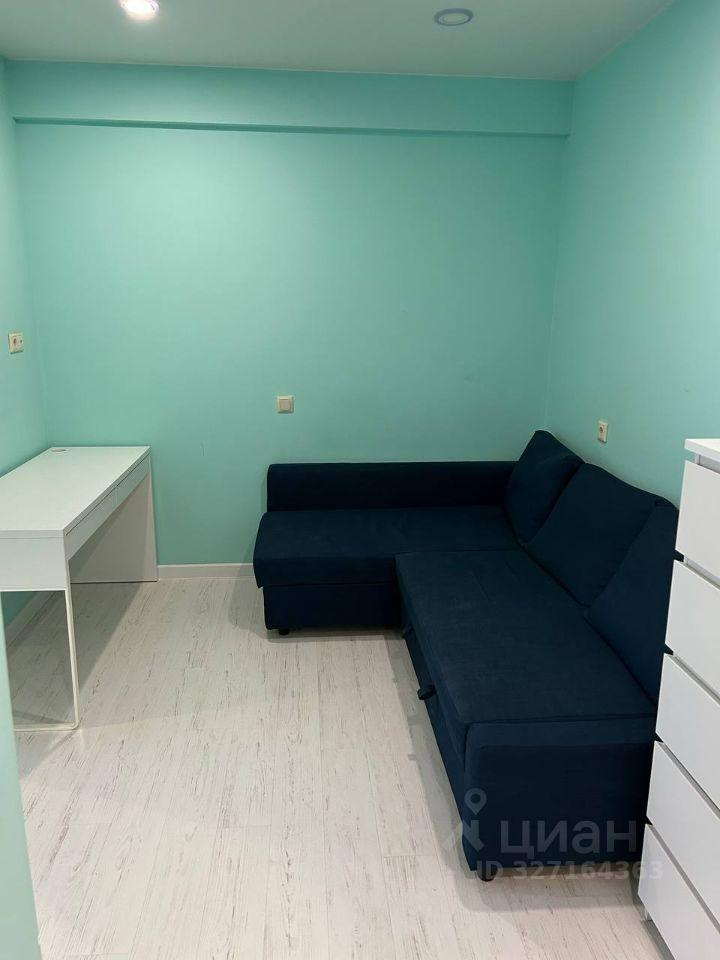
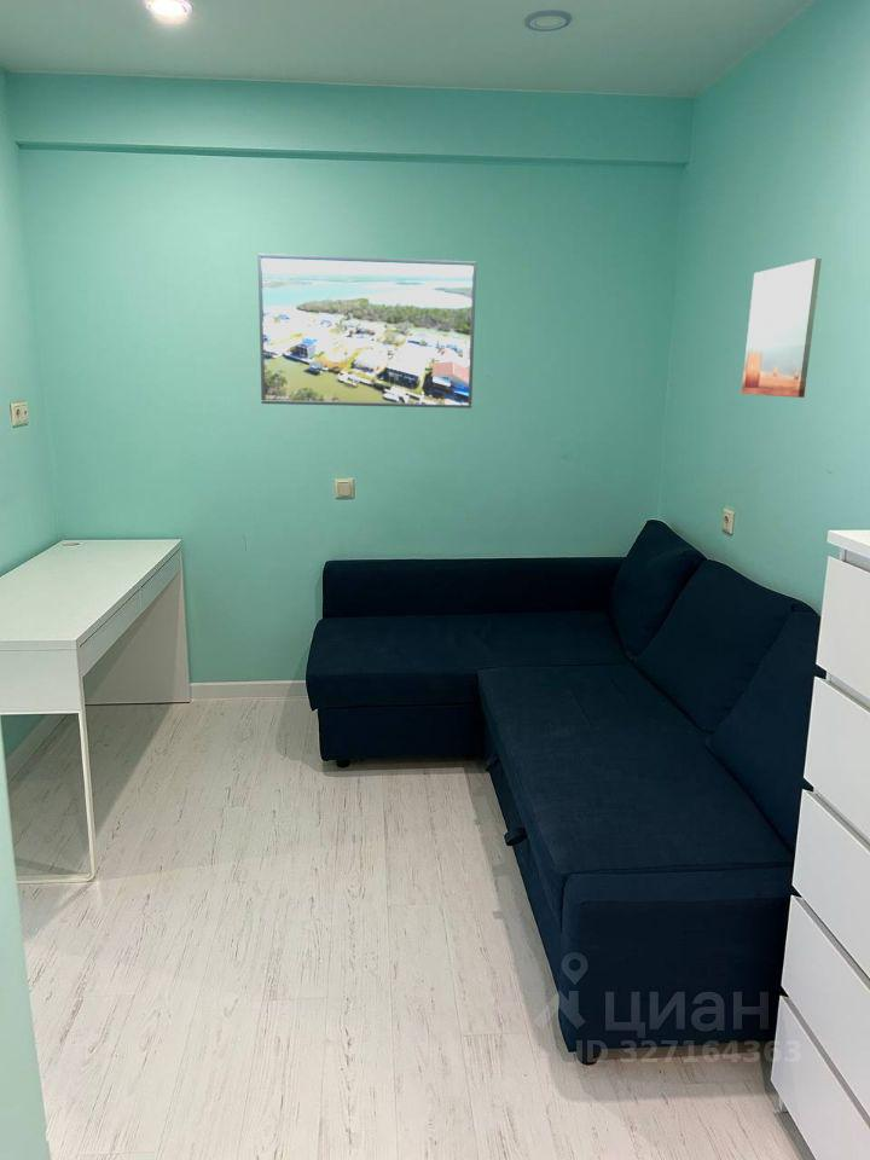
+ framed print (367, 332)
+ wall art (778, 331)
